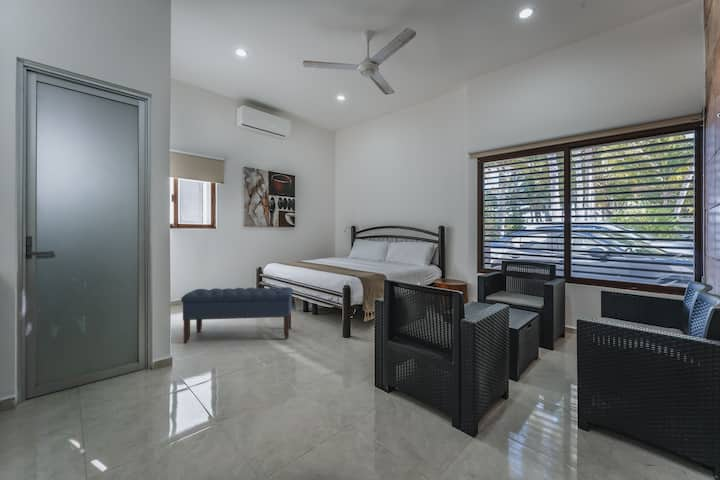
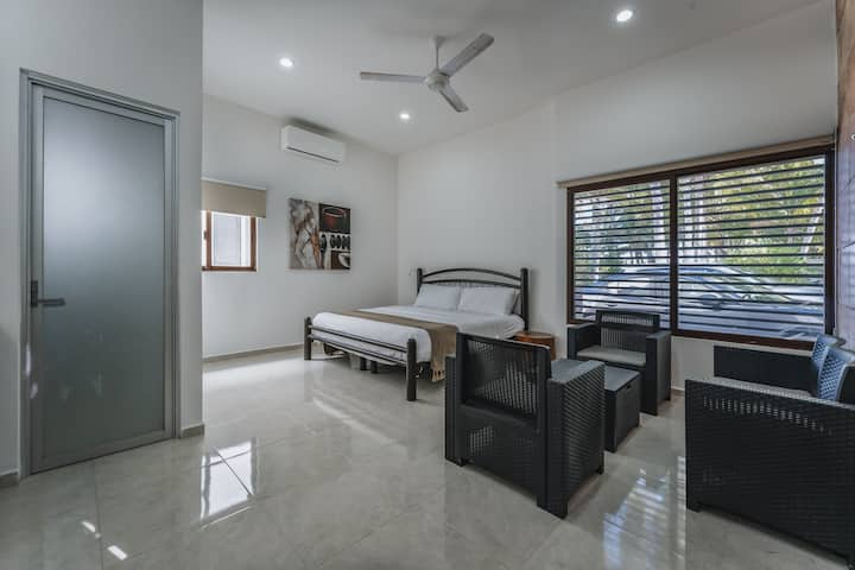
- bench (241, 312)
